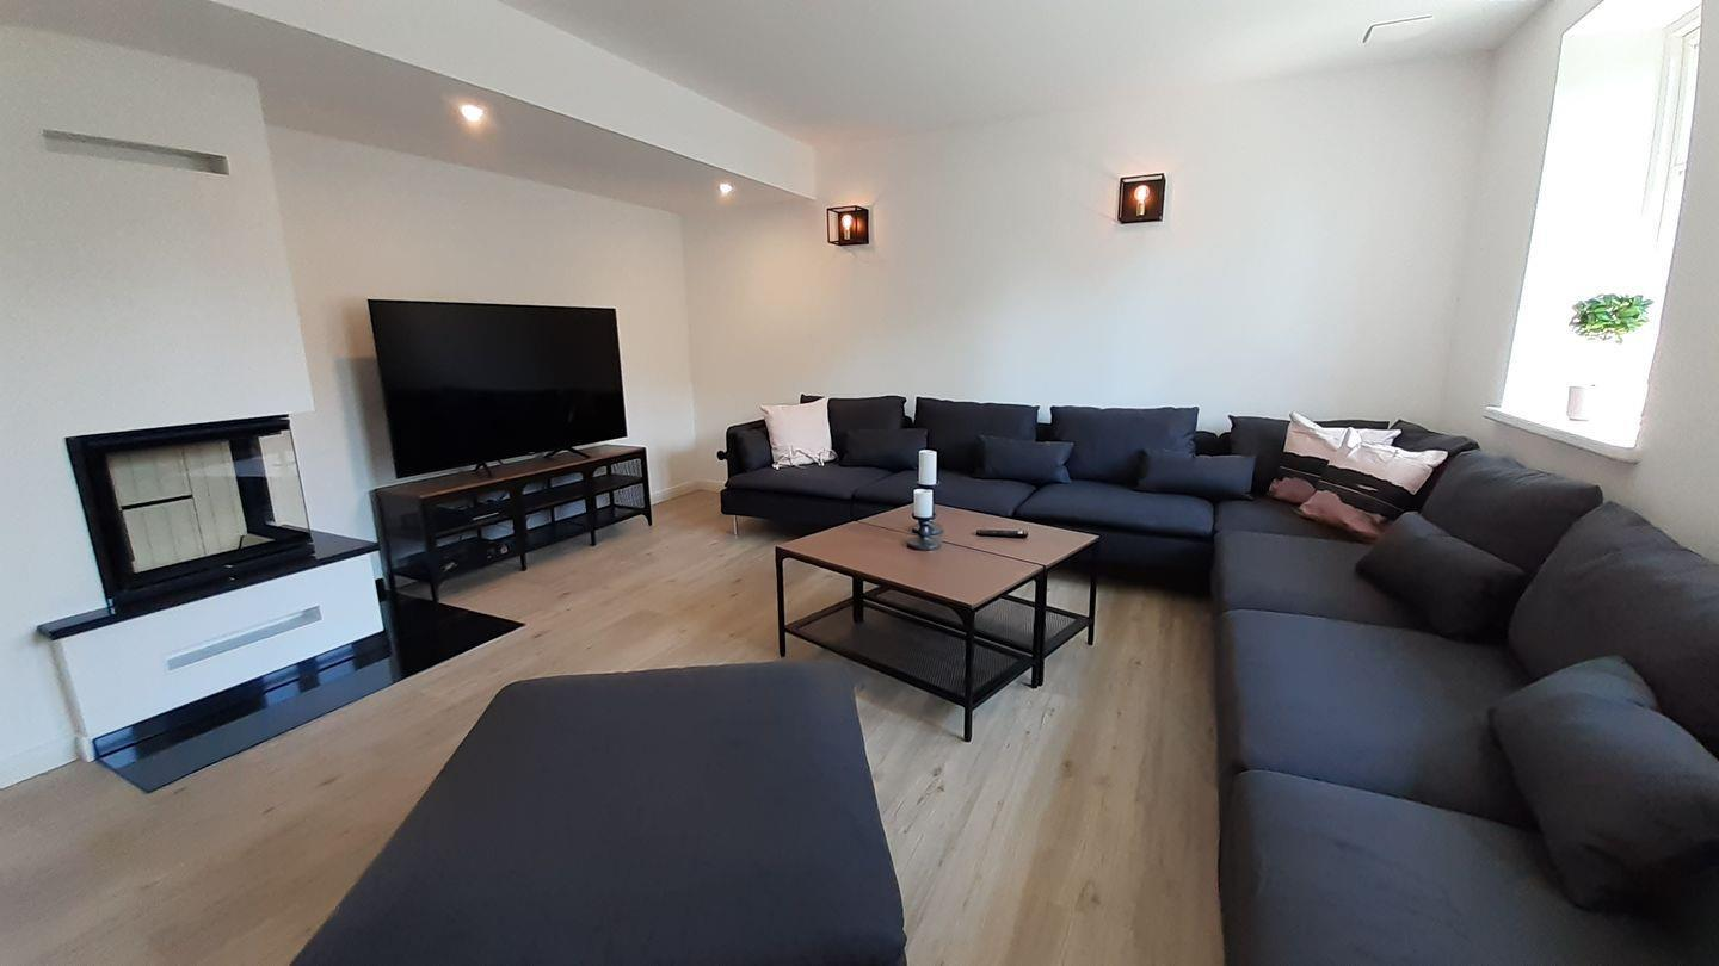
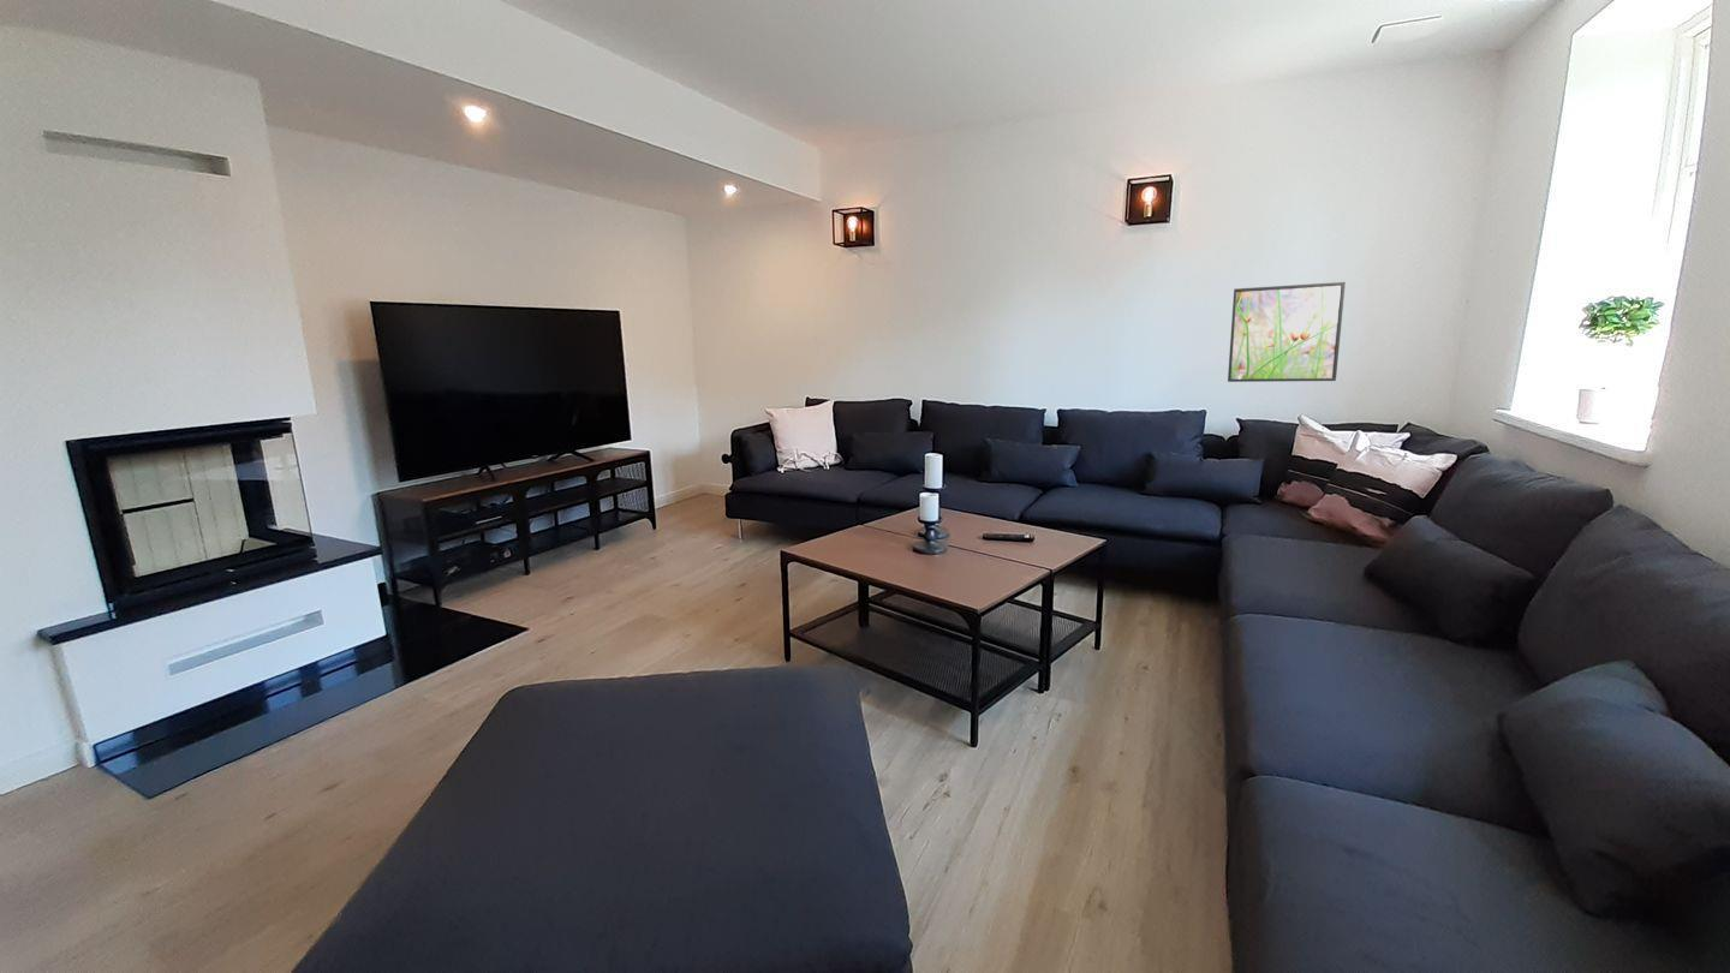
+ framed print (1283, 334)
